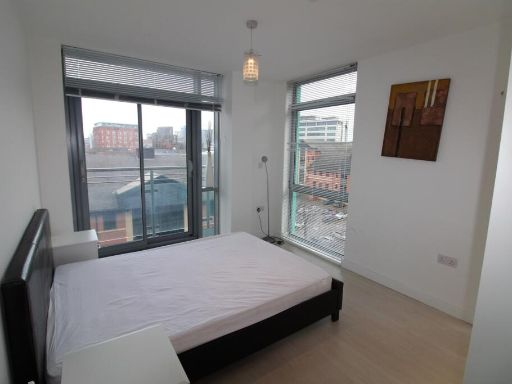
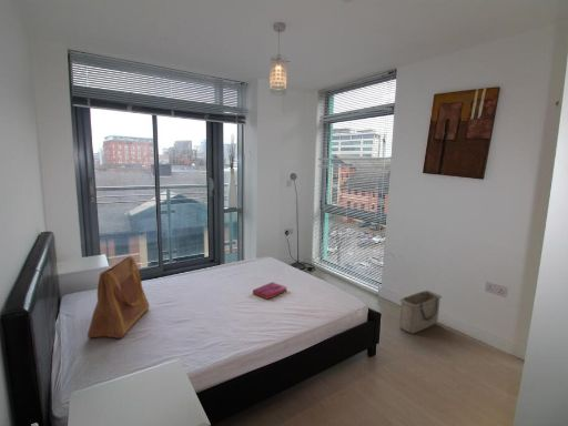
+ basket (419, 311)
+ tote bag (120, 293)
+ hardback book (270, 290)
